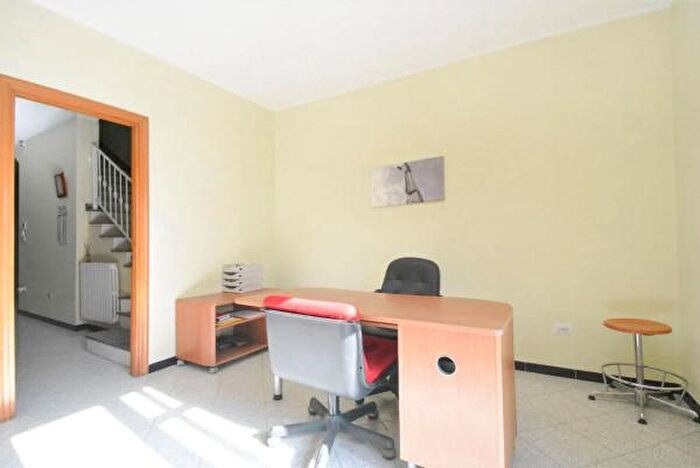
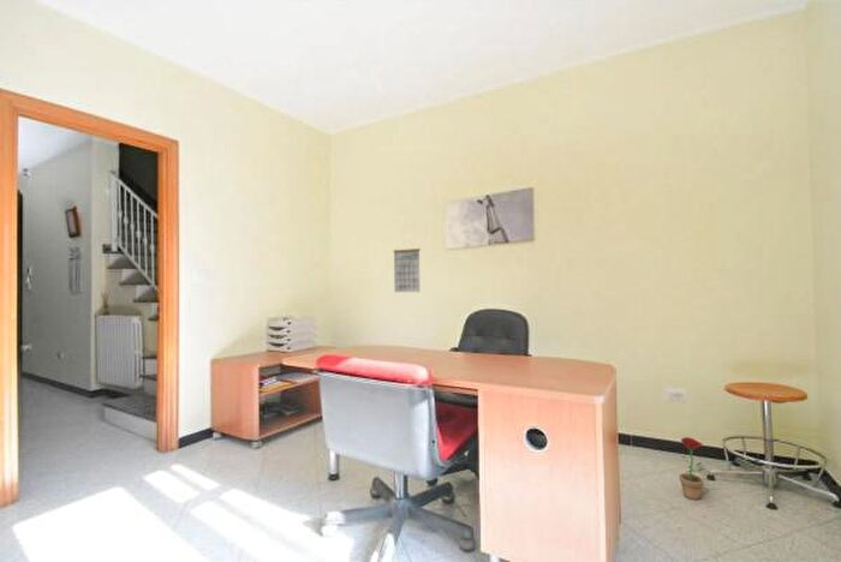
+ calendar (406, 265)
+ decorative plant (699, 470)
